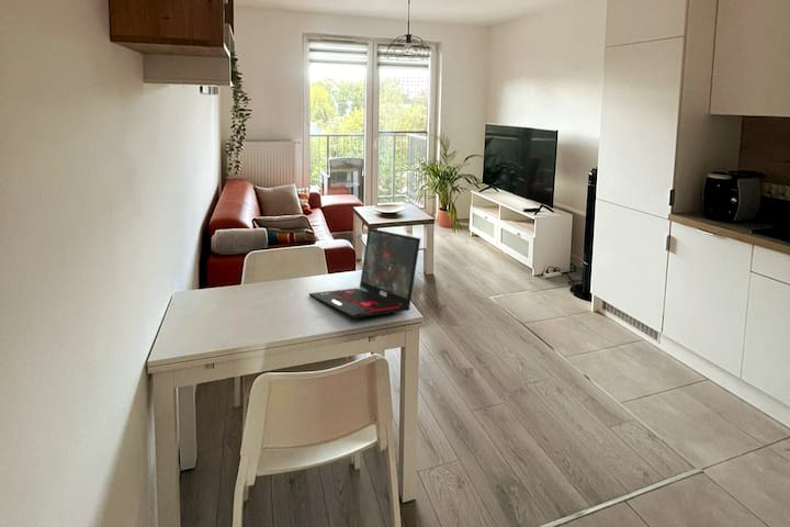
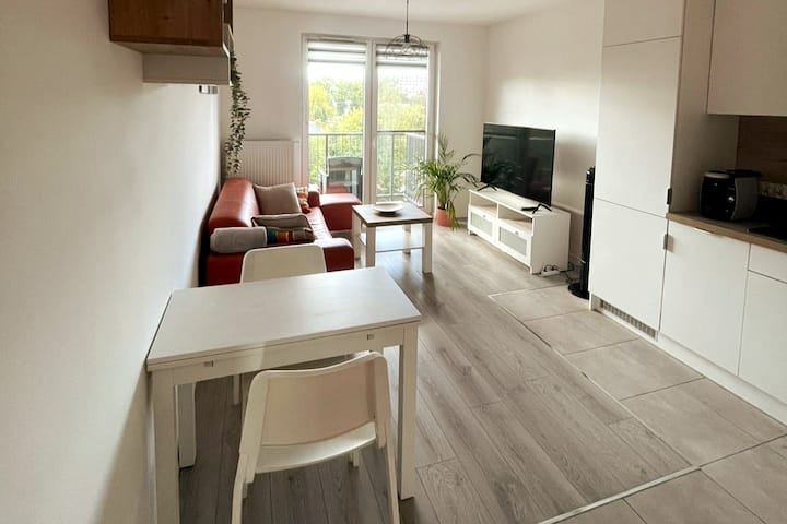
- laptop (362, 269)
